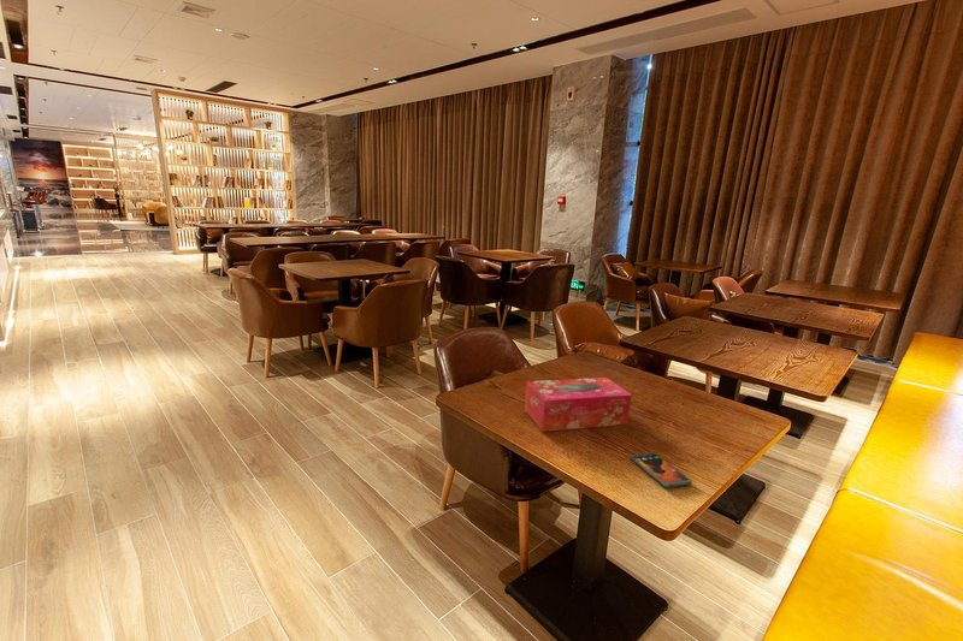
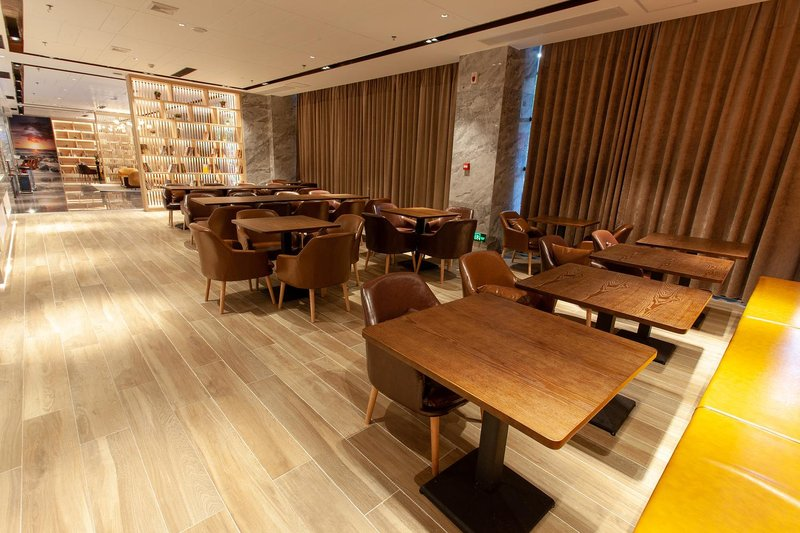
- smartphone (658, 468)
- tissue box (575, 402)
